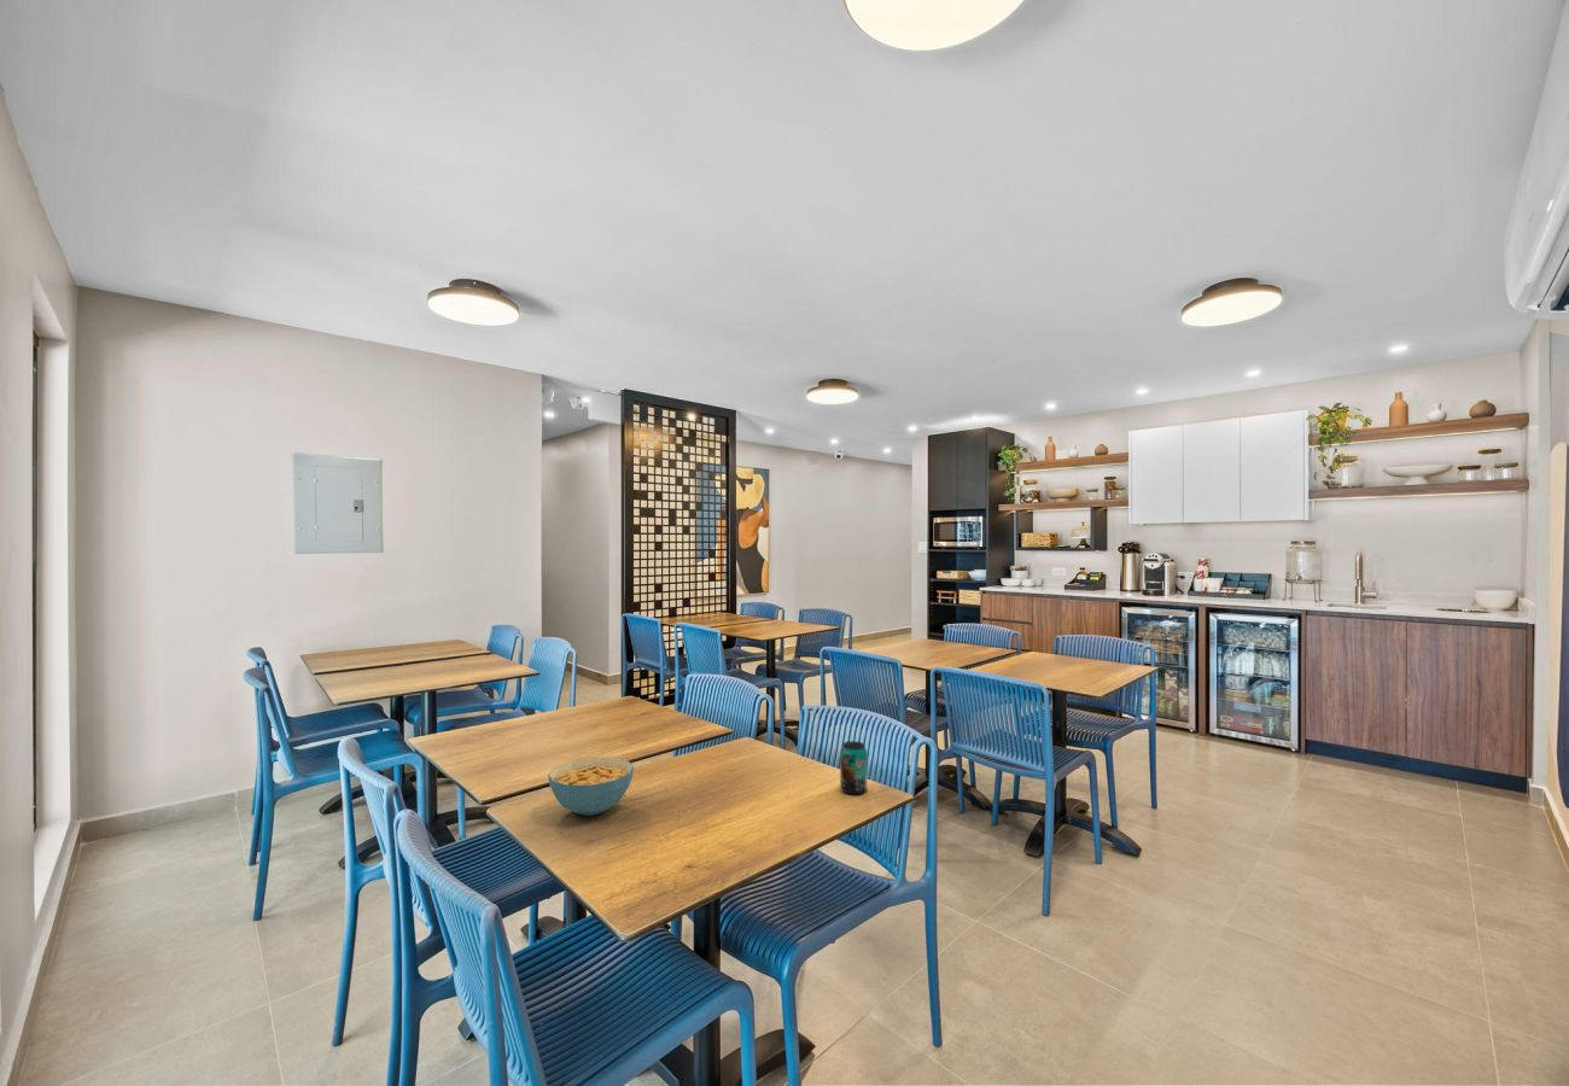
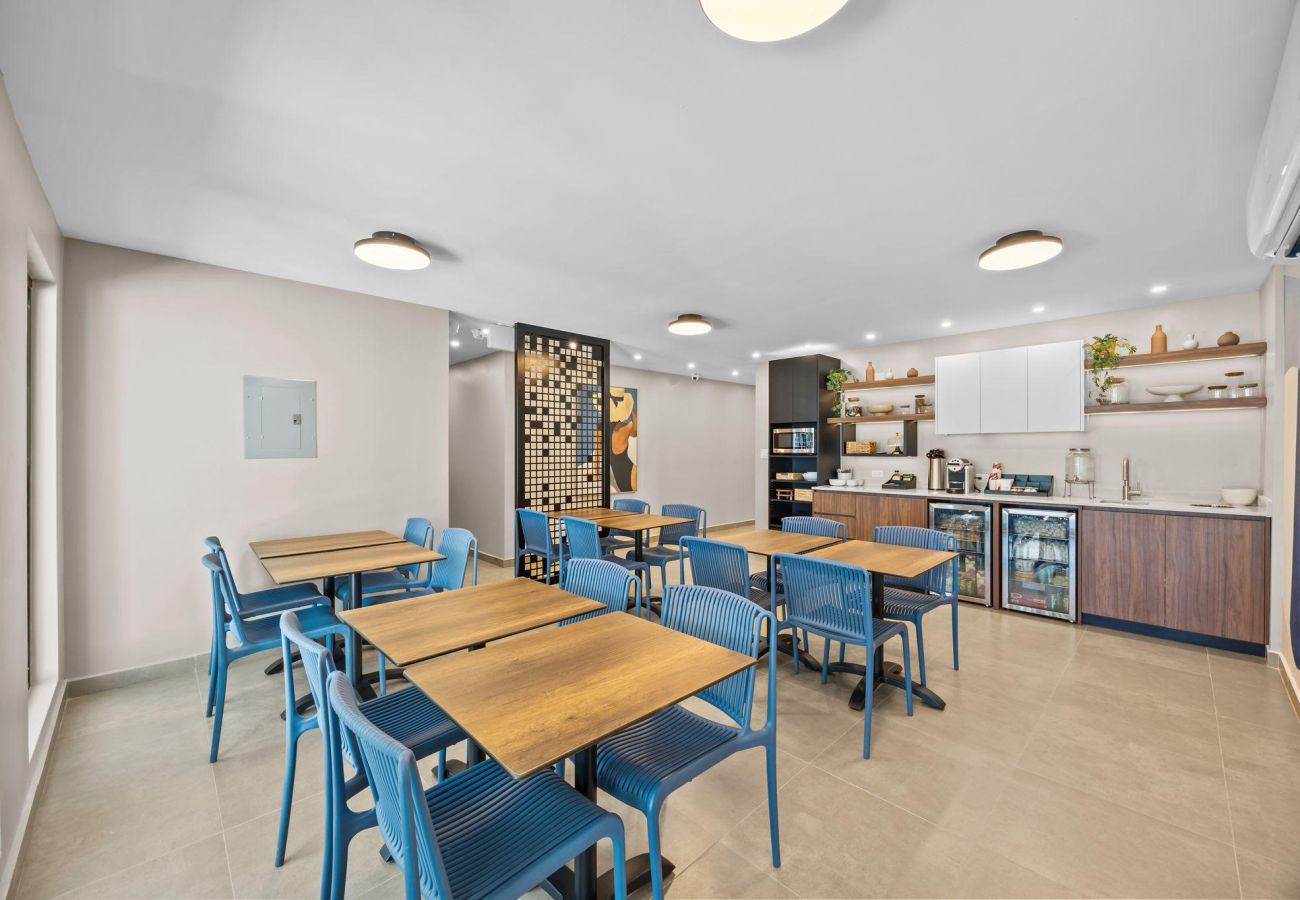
- cereal bowl (591, 789)
- beverage can (853, 766)
